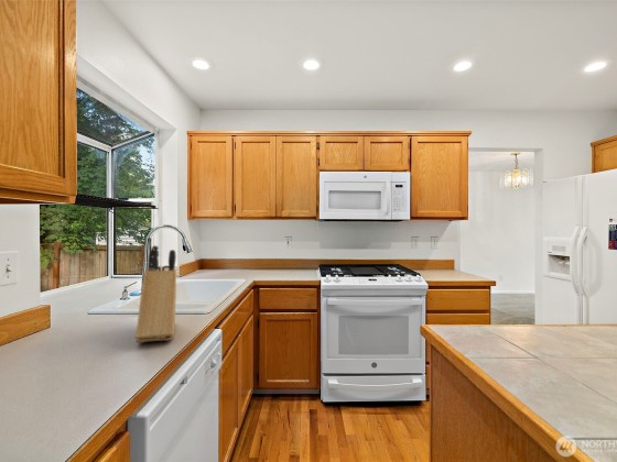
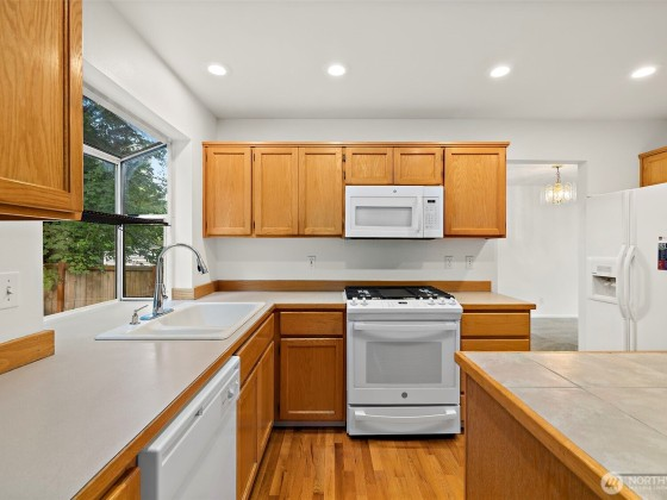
- knife block (159, 287)
